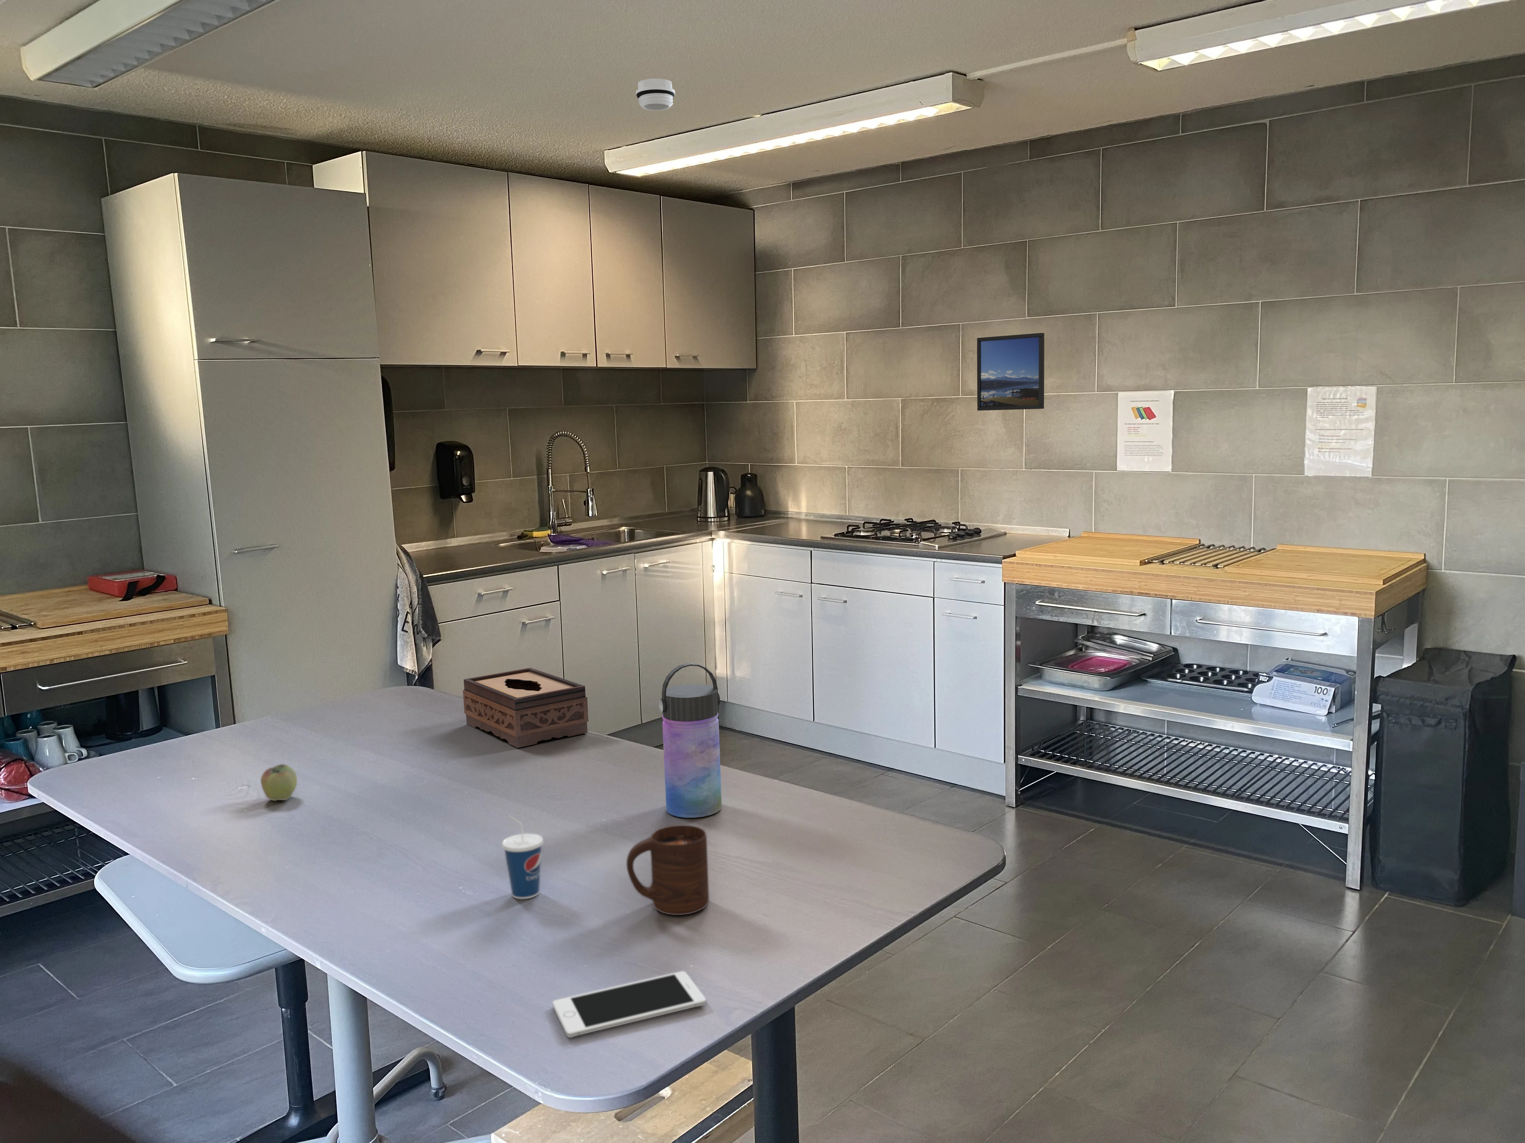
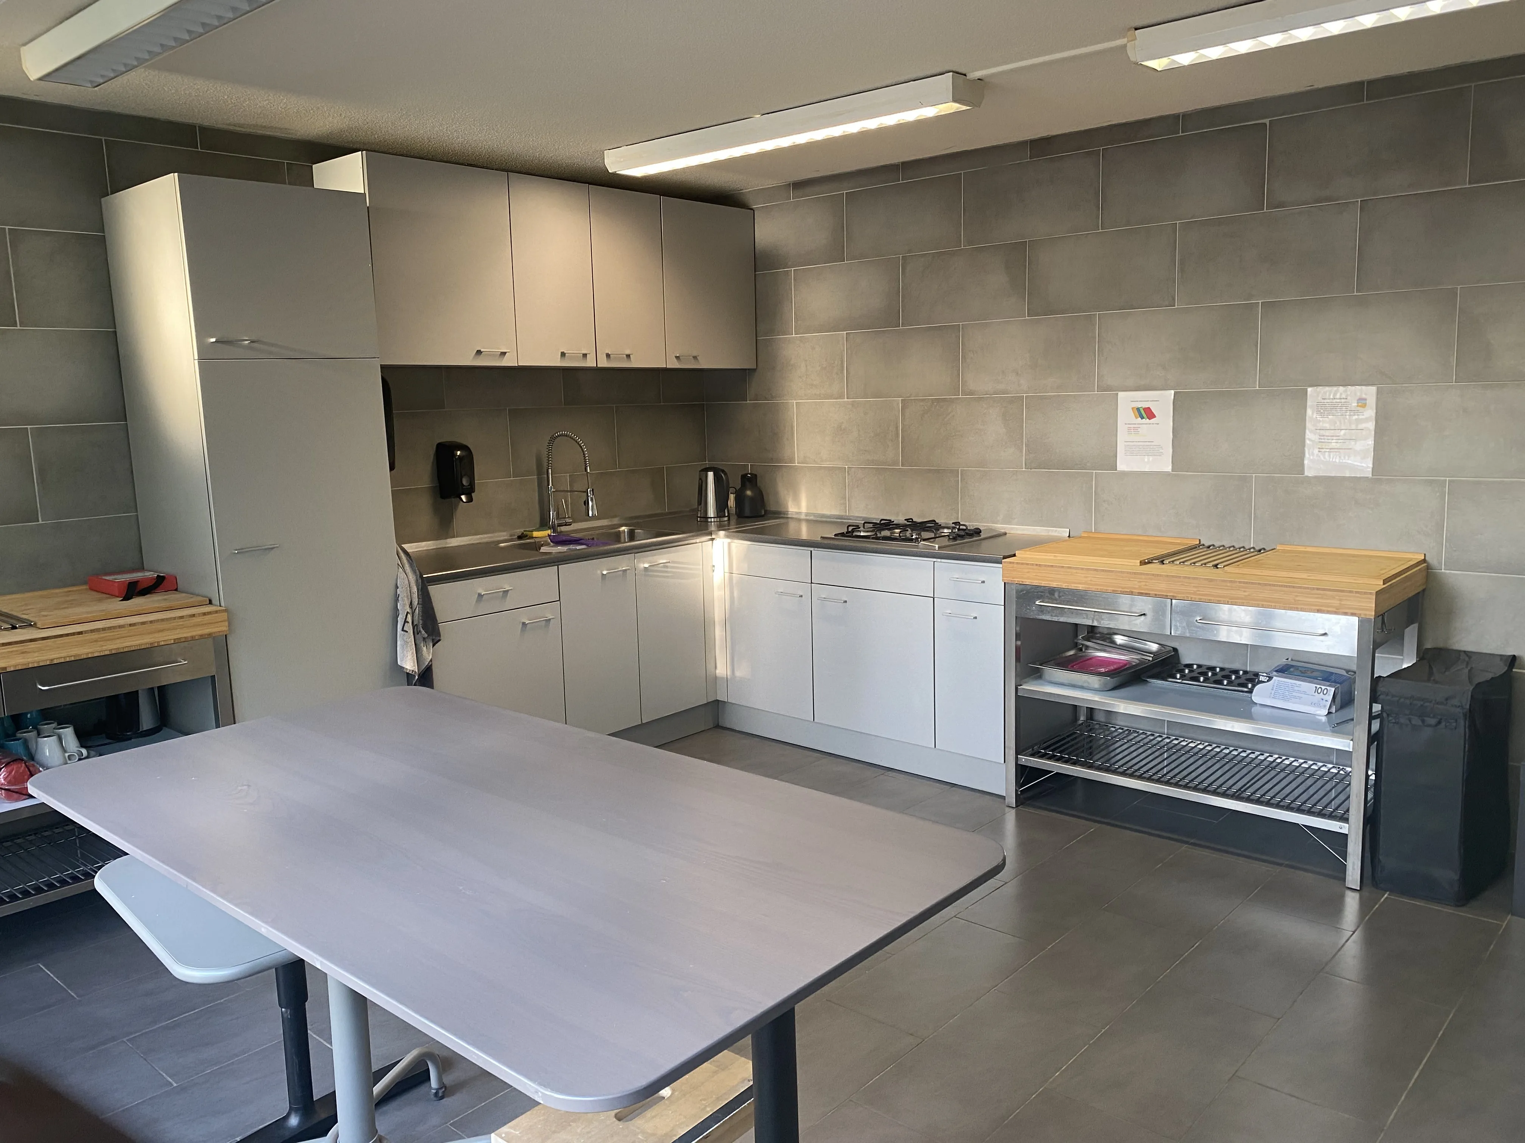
- cup (524, 852)
- tissue box (525, 705)
- water bottle (690, 736)
- cell phone (629, 1003)
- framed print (1010, 372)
- cup (671, 872)
- smoke detector (656, 95)
- apple (279, 782)
